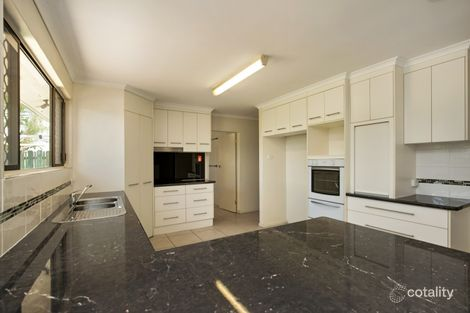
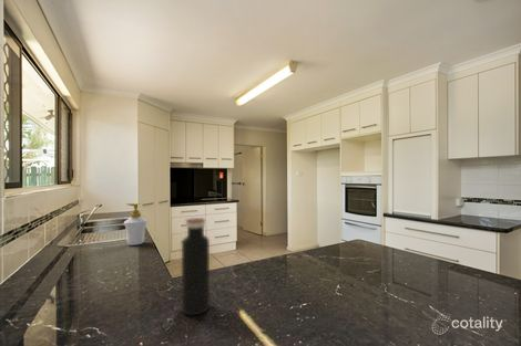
+ water bottle (195, 263)
+ soap bottle (135, 223)
